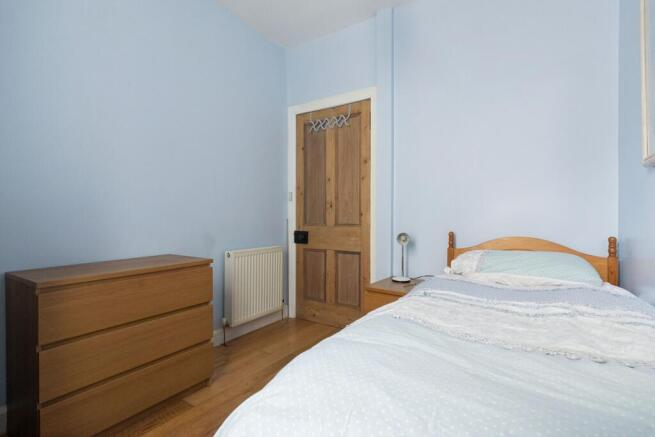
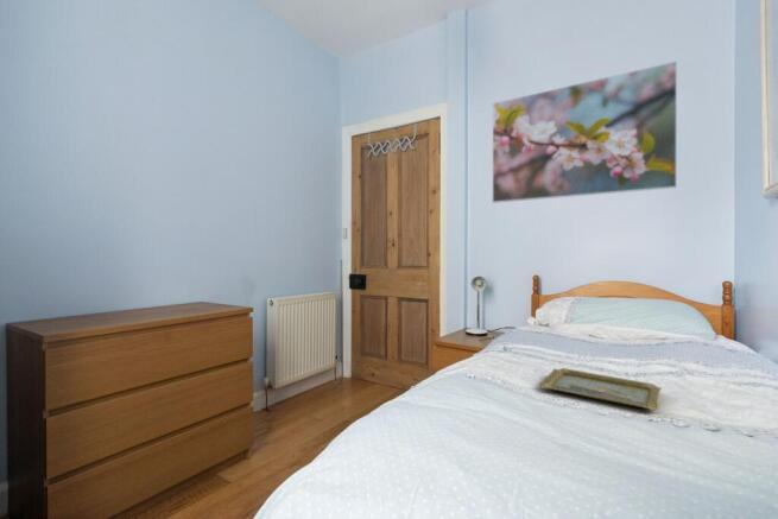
+ tray (599, 387)
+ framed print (574, 140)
